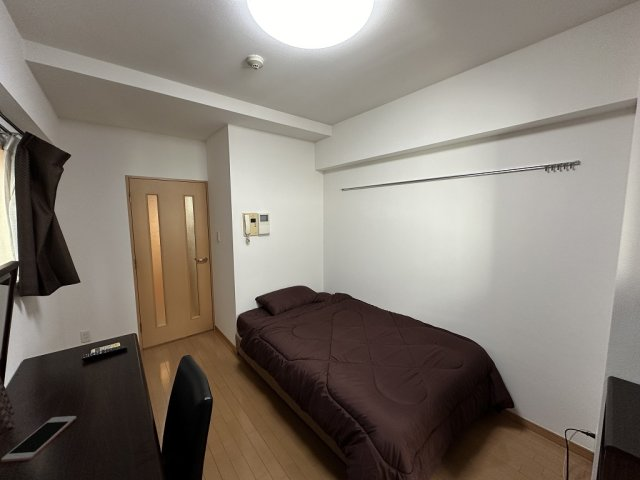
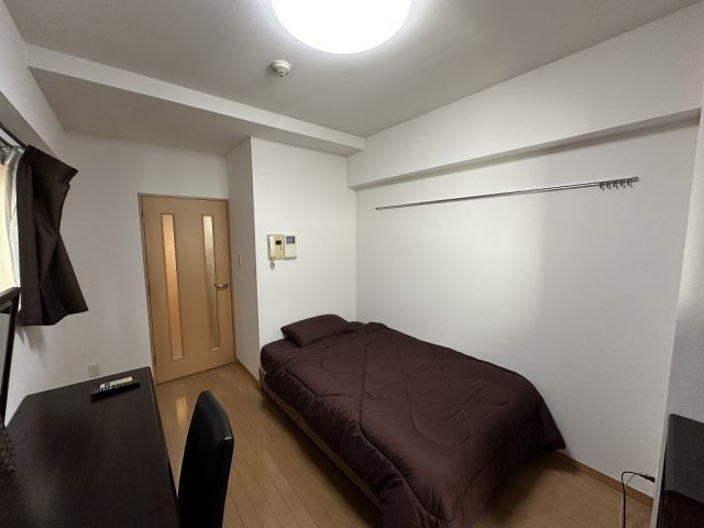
- cell phone (42, 436)
